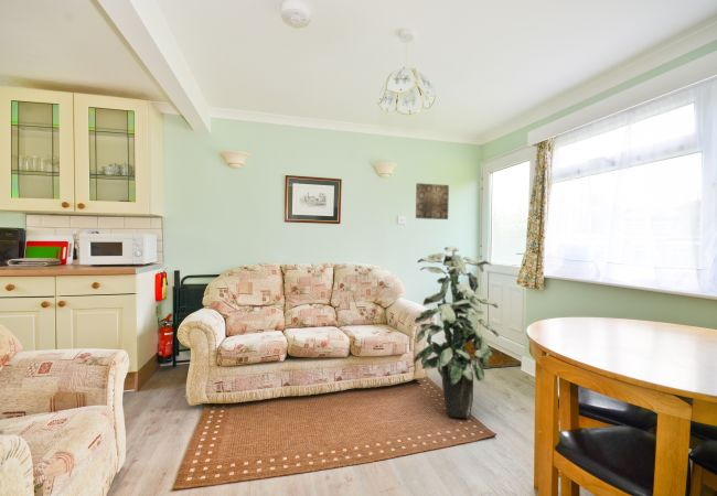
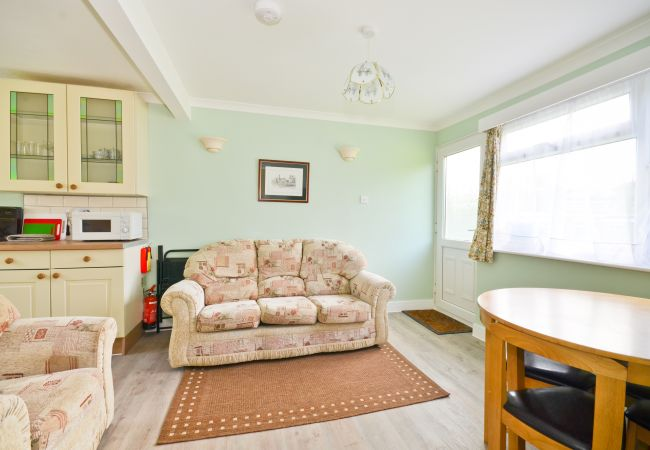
- indoor plant (452, 327)
- wall art (431, 202)
